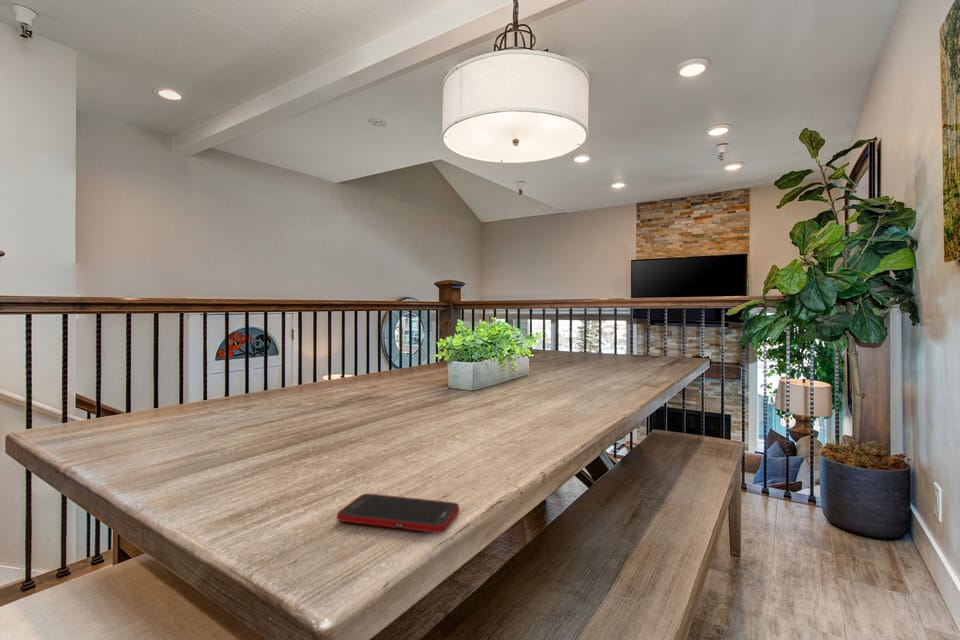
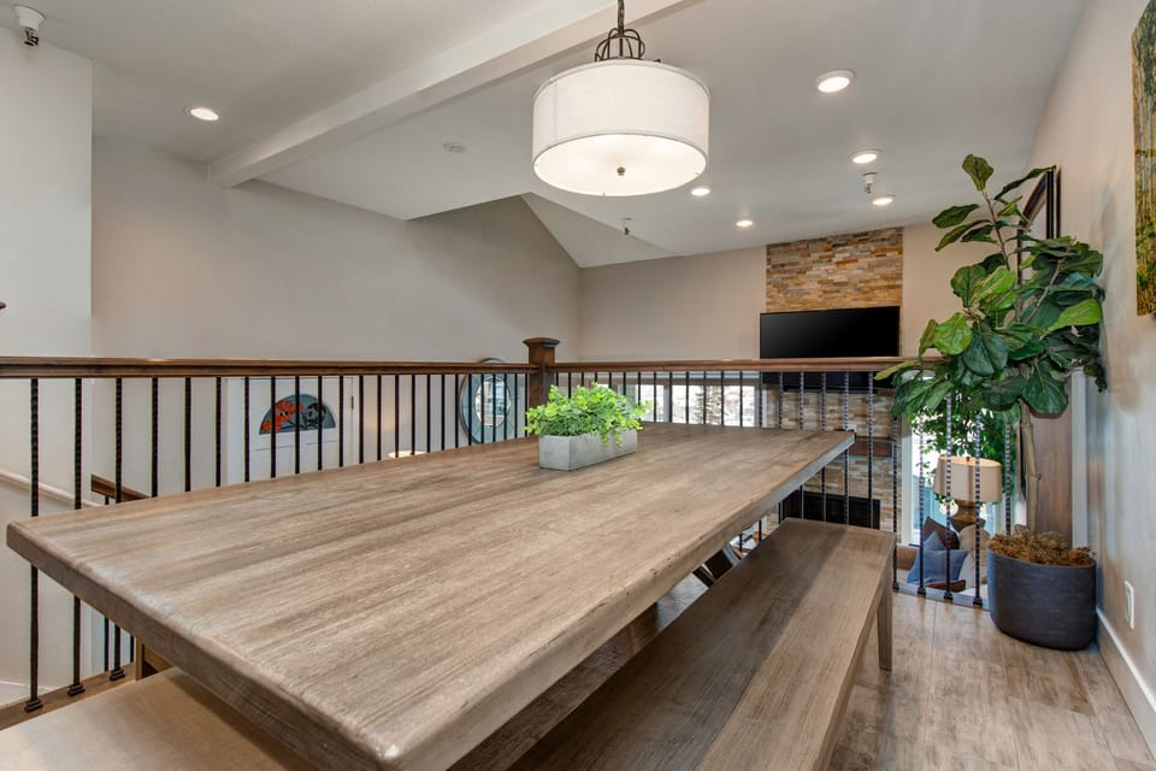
- cell phone (399, 512)
